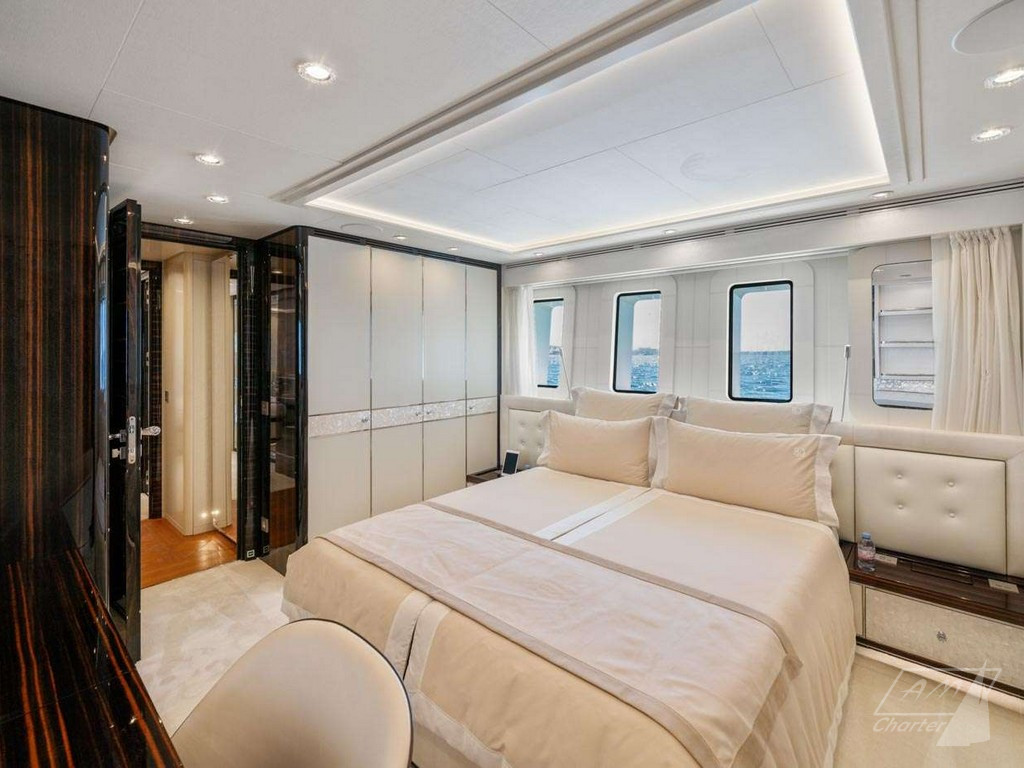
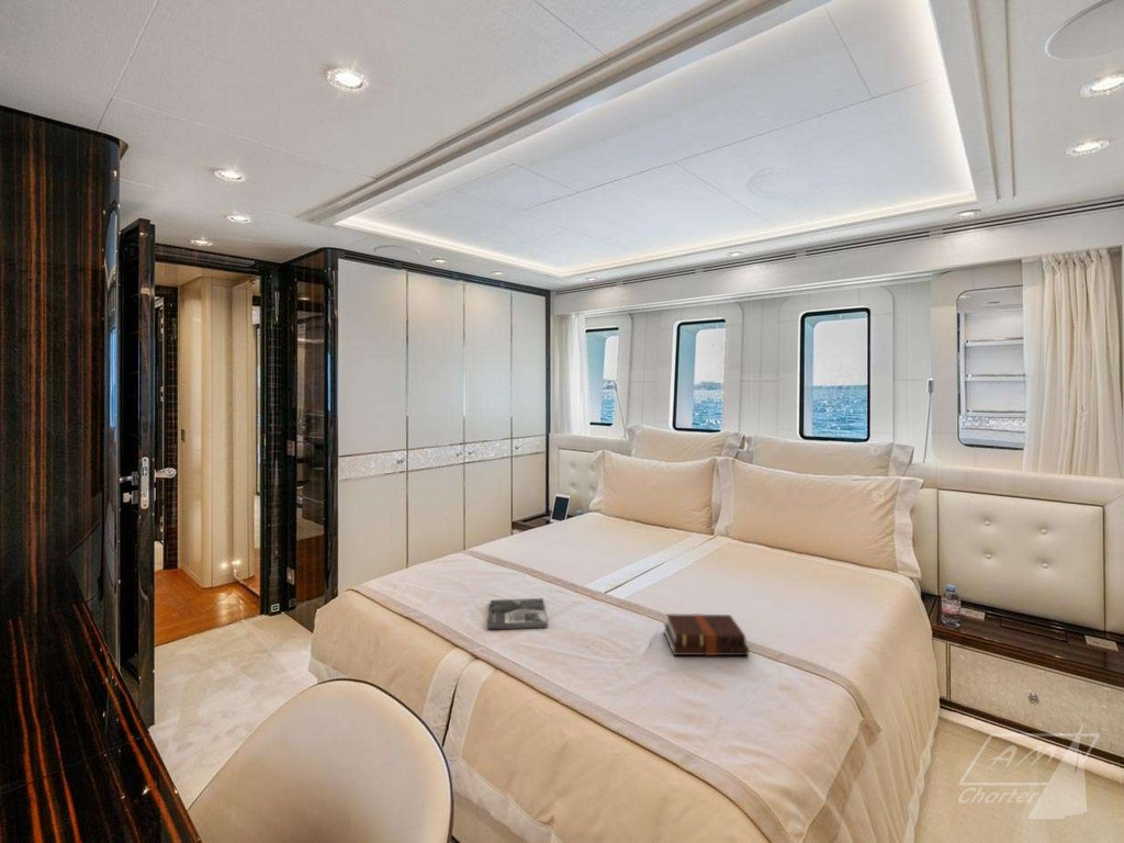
+ magazine (517, 611)
+ hardback book (704, 633)
